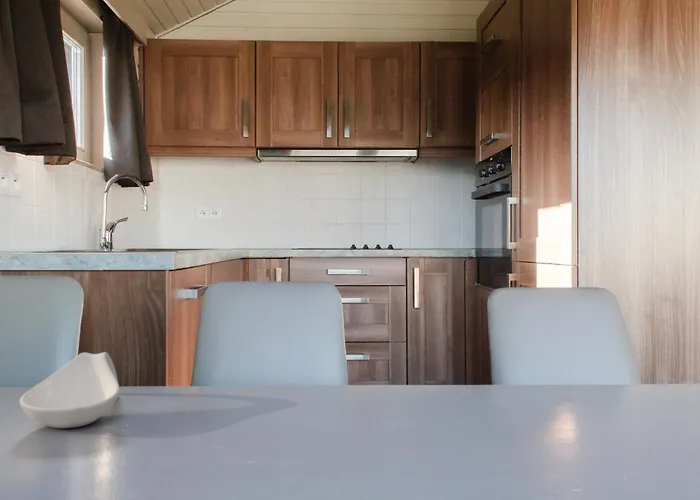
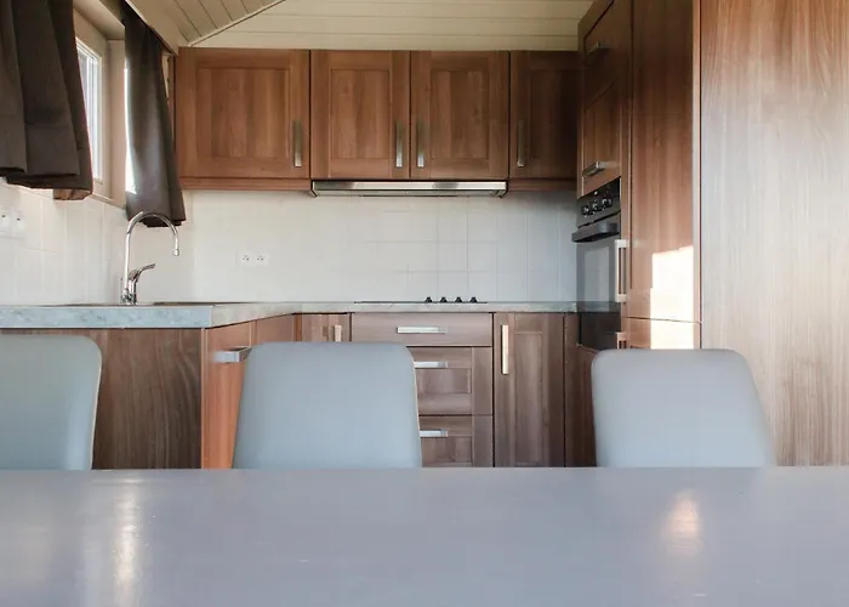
- spoon rest (82, 385)
